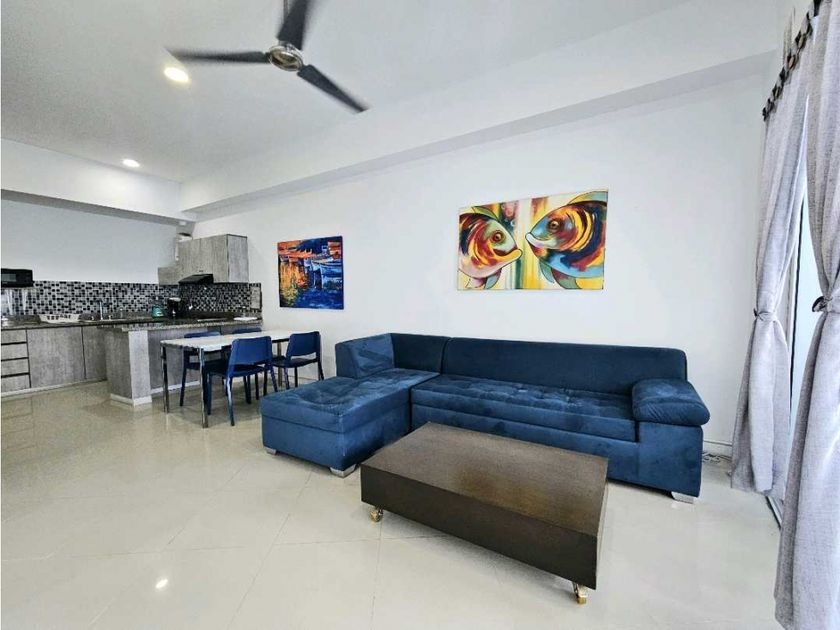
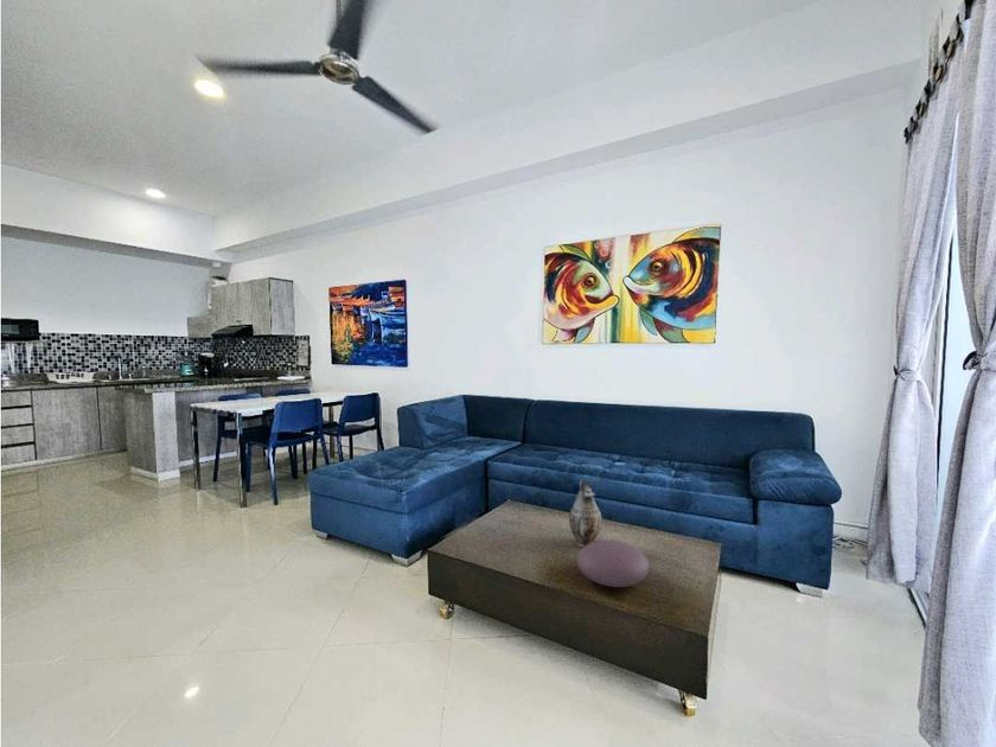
+ decorative bowl (612, 562)
+ decorative vase (585, 511)
